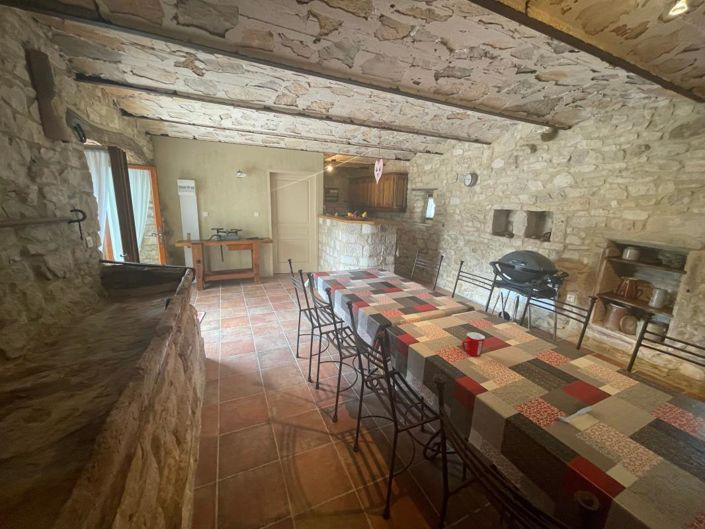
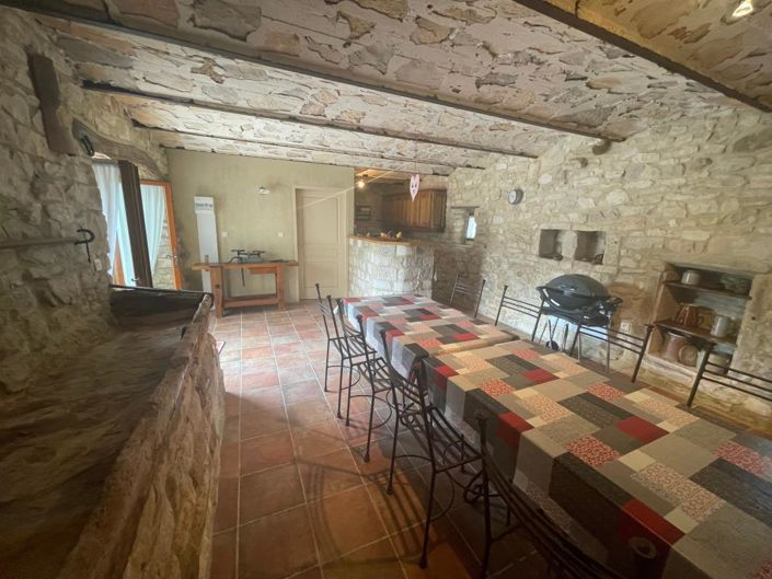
- mug (471, 345)
- spoon (576, 413)
